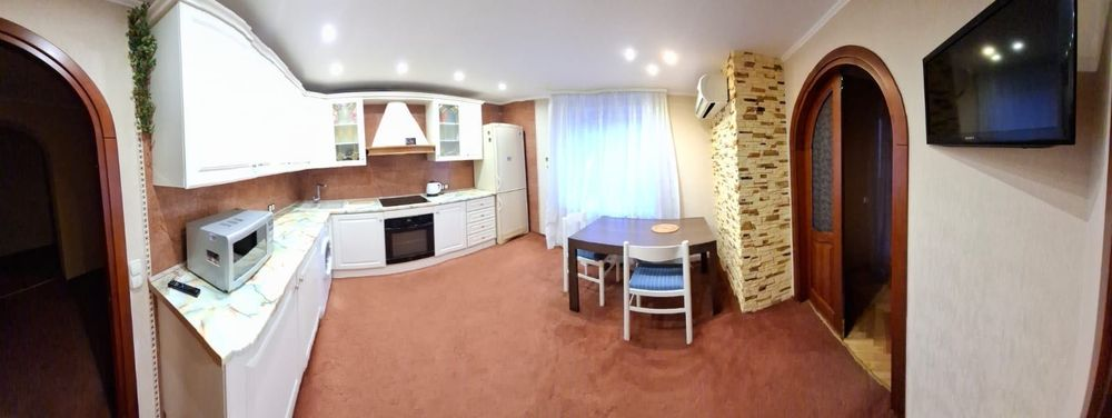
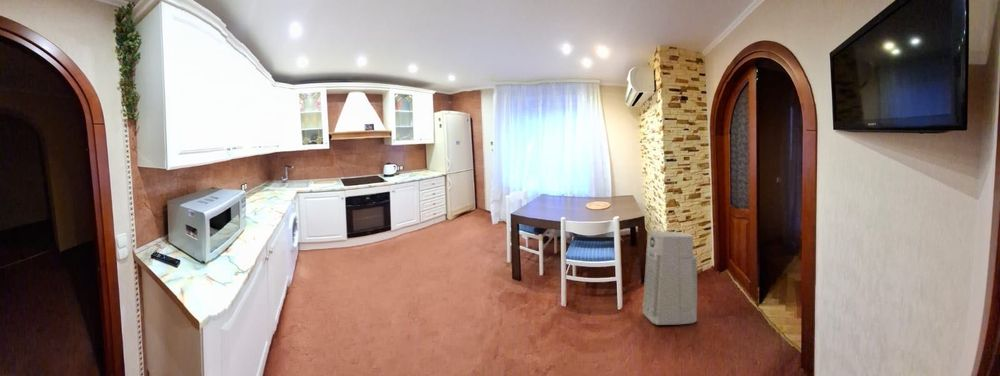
+ air purifier (670, 275)
